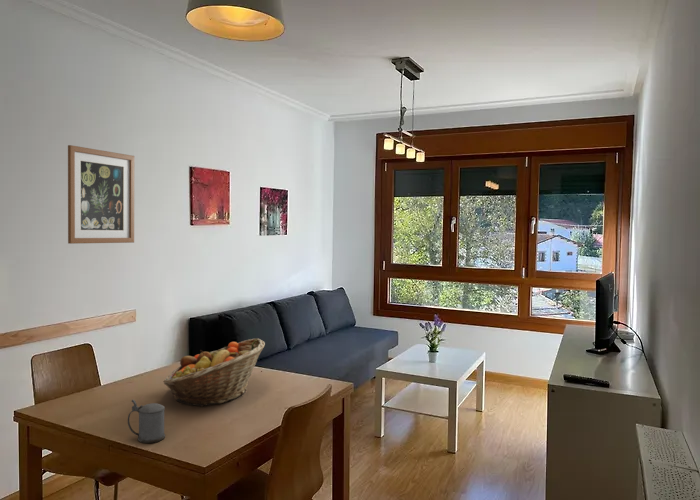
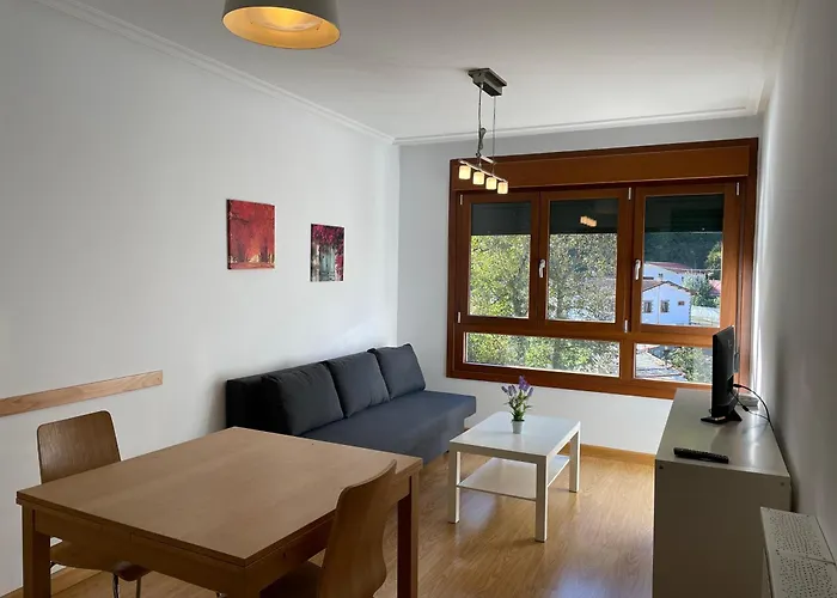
- beer stein (146, 418)
- wall art (103, 197)
- fruit basket (216, 368)
